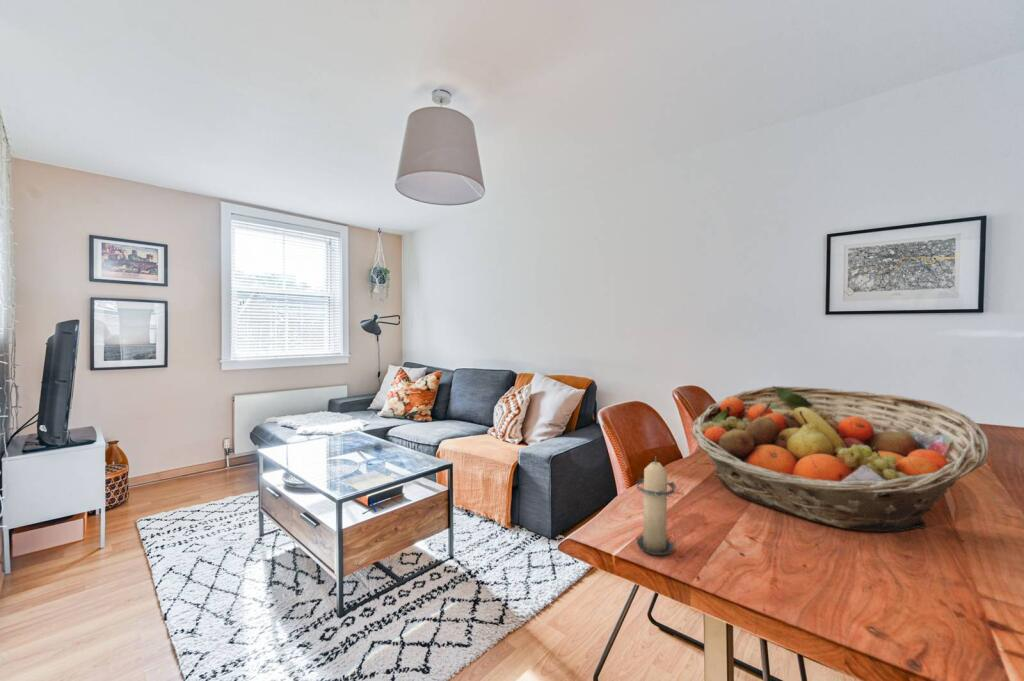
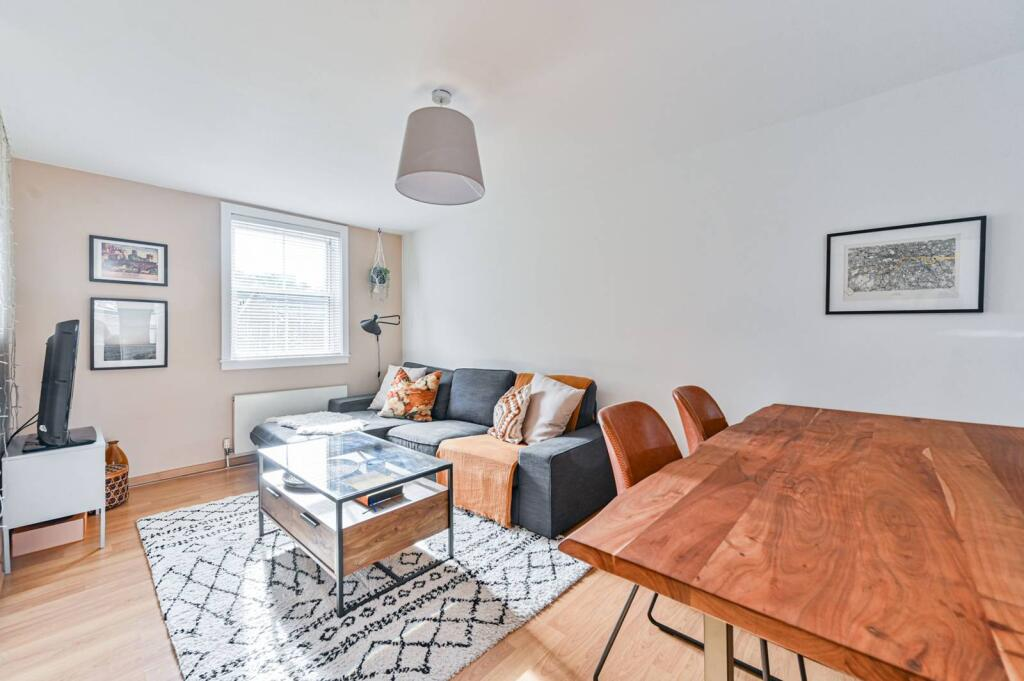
- candle (655, 502)
- fruit basket (813, 445)
